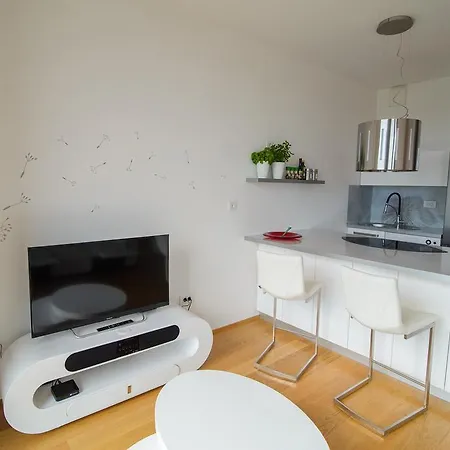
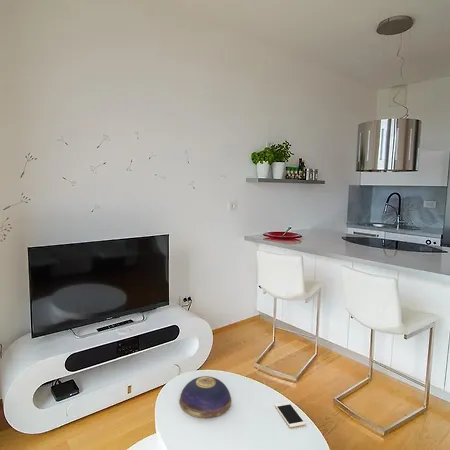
+ cell phone (289, 413)
+ decorative bowl (205, 390)
